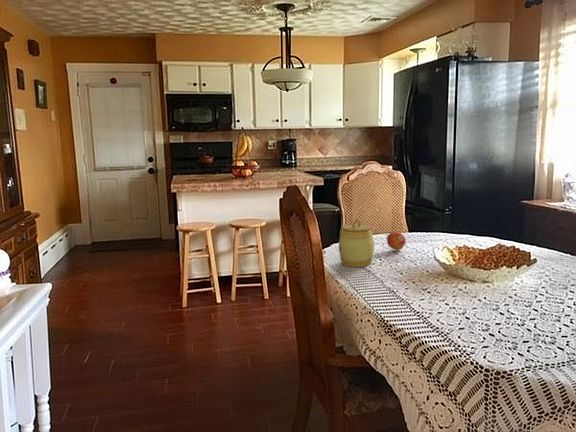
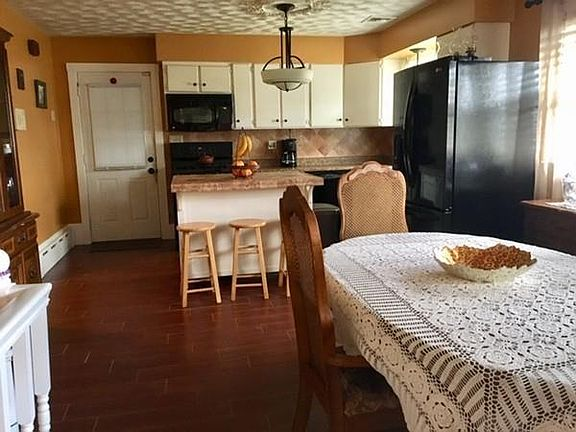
- fruit (396, 241)
- jar (356, 241)
